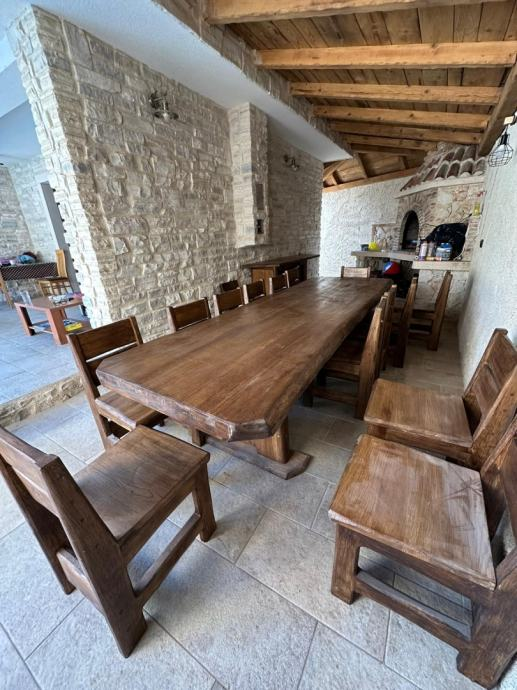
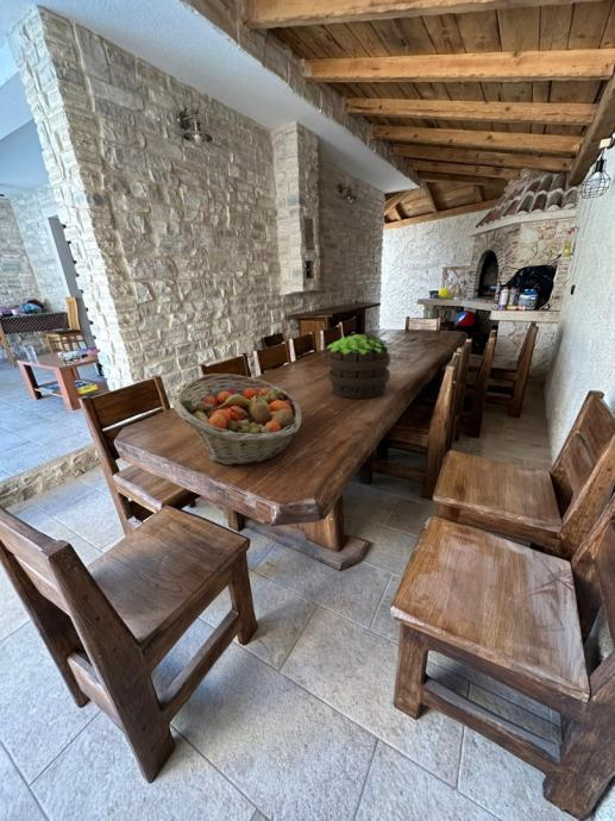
+ potted plant (358, 363)
+ fruit basket (243, 412)
